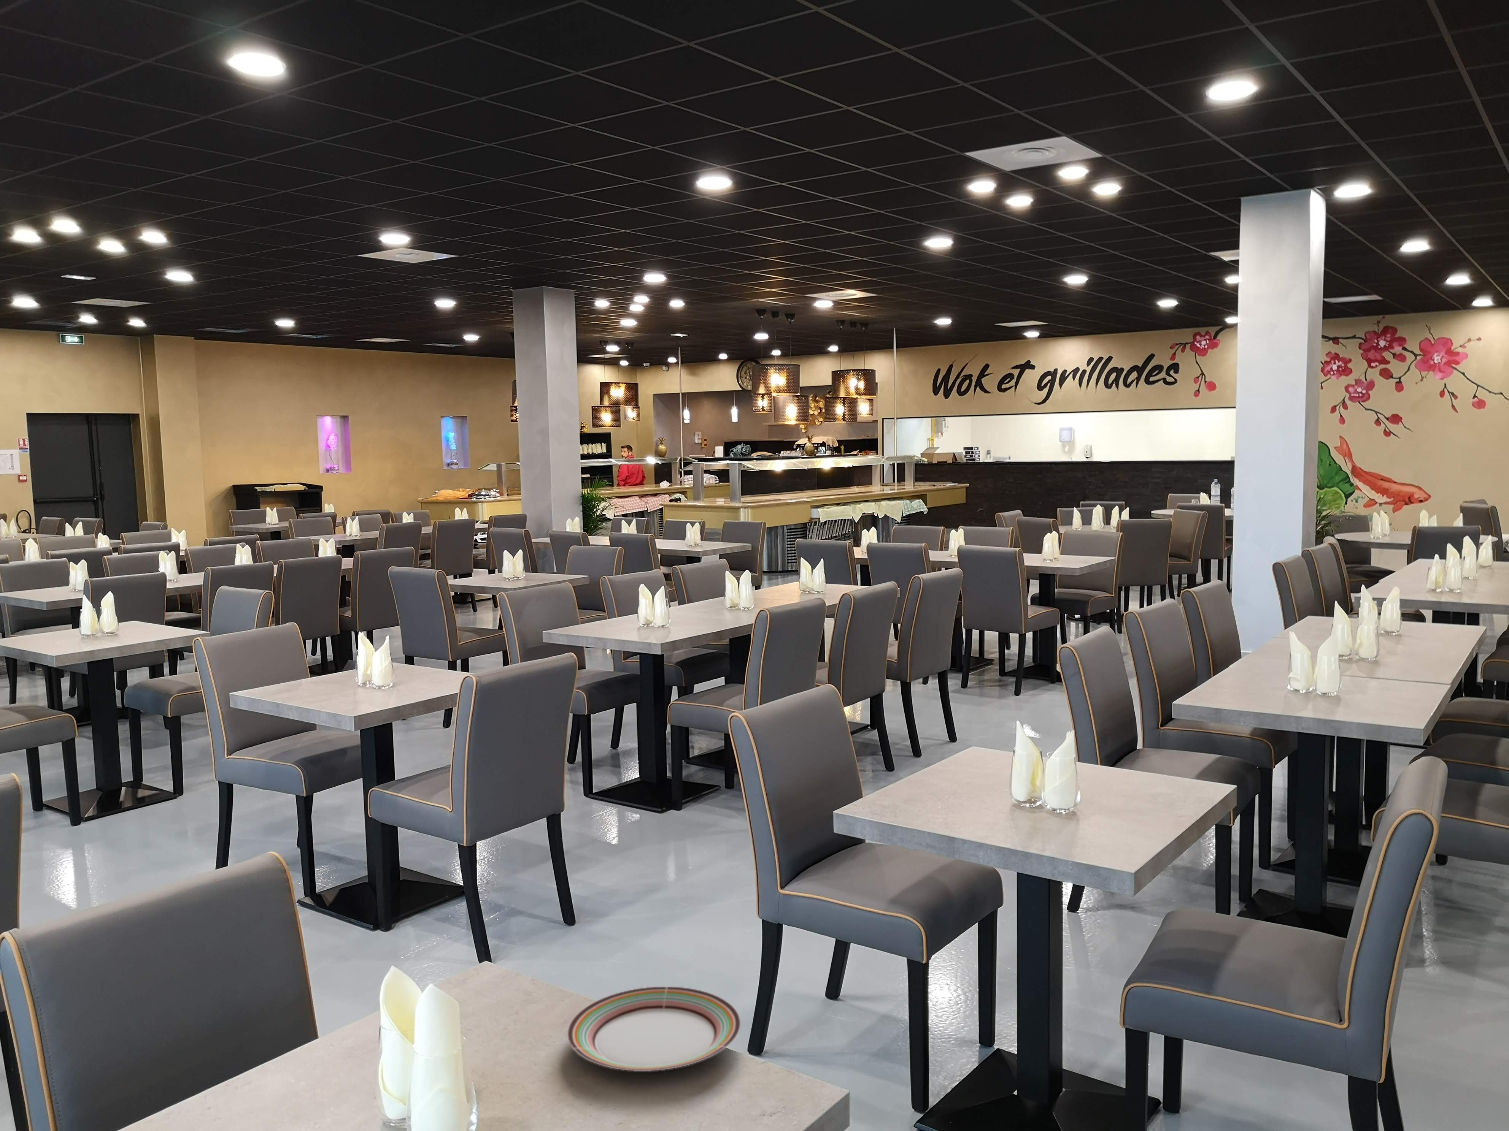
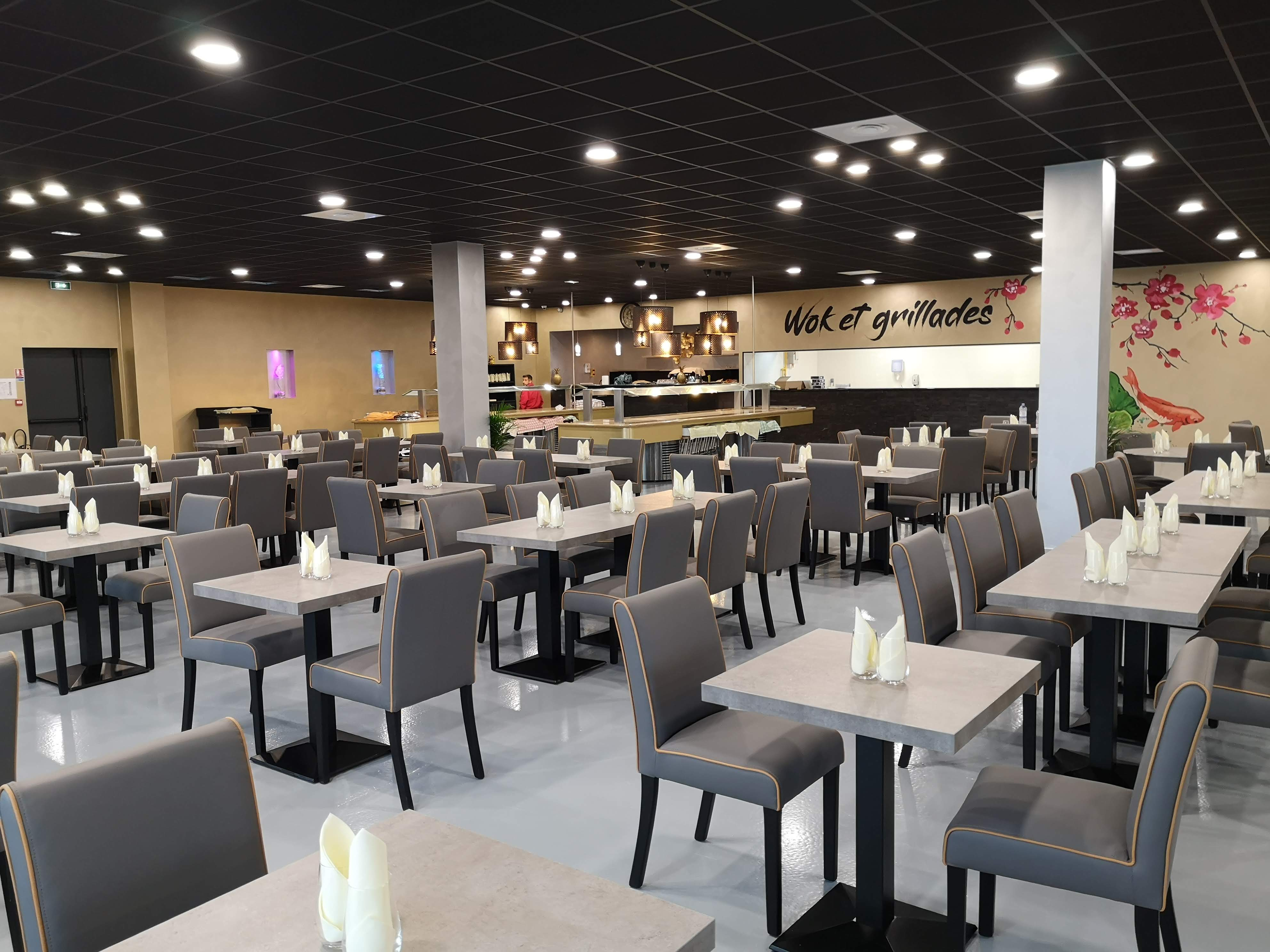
- plate (655, 1032)
